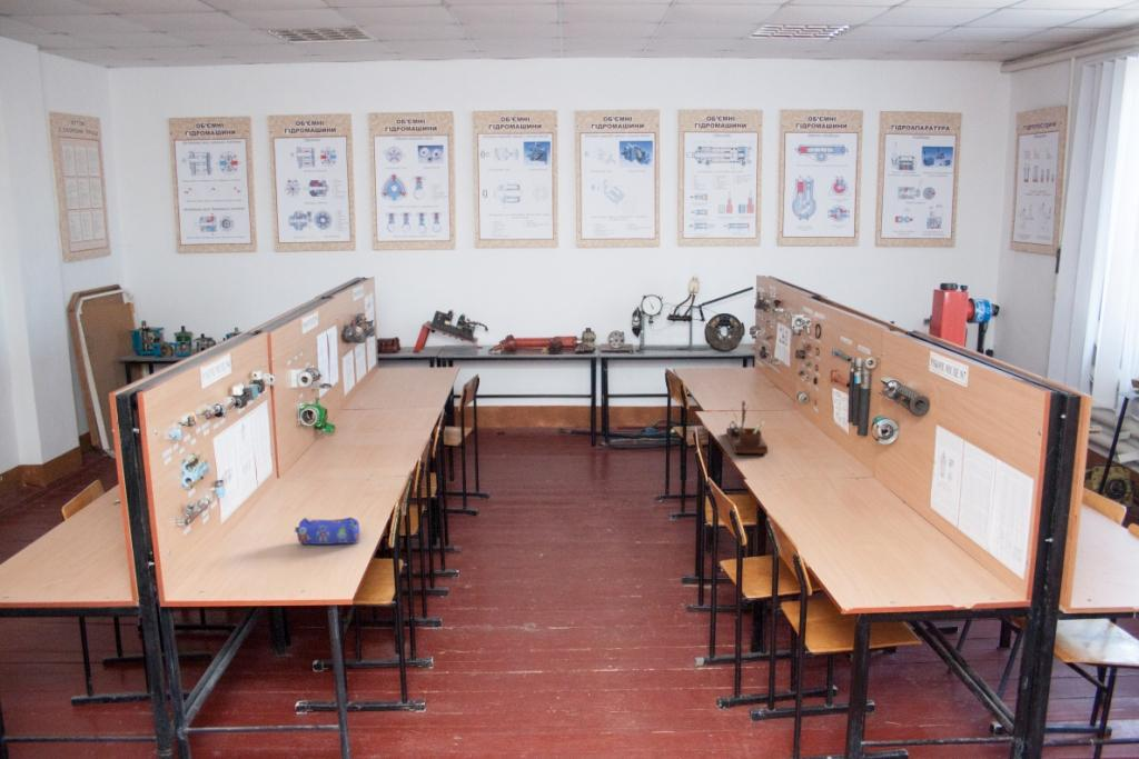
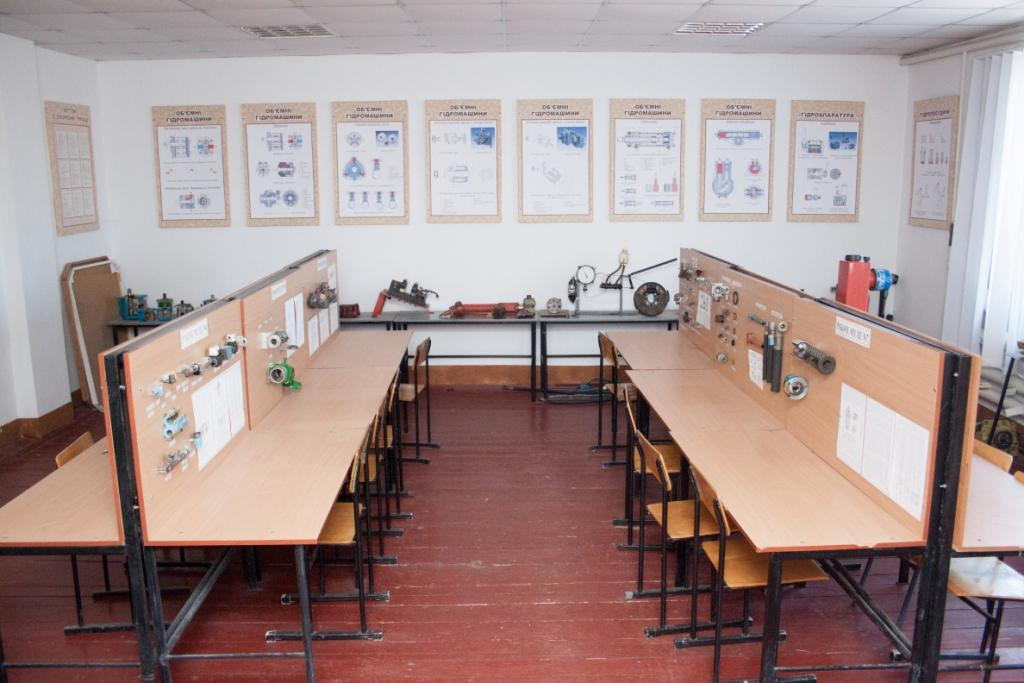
- pencil case (327, 530)
- desk organizer (746, 428)
